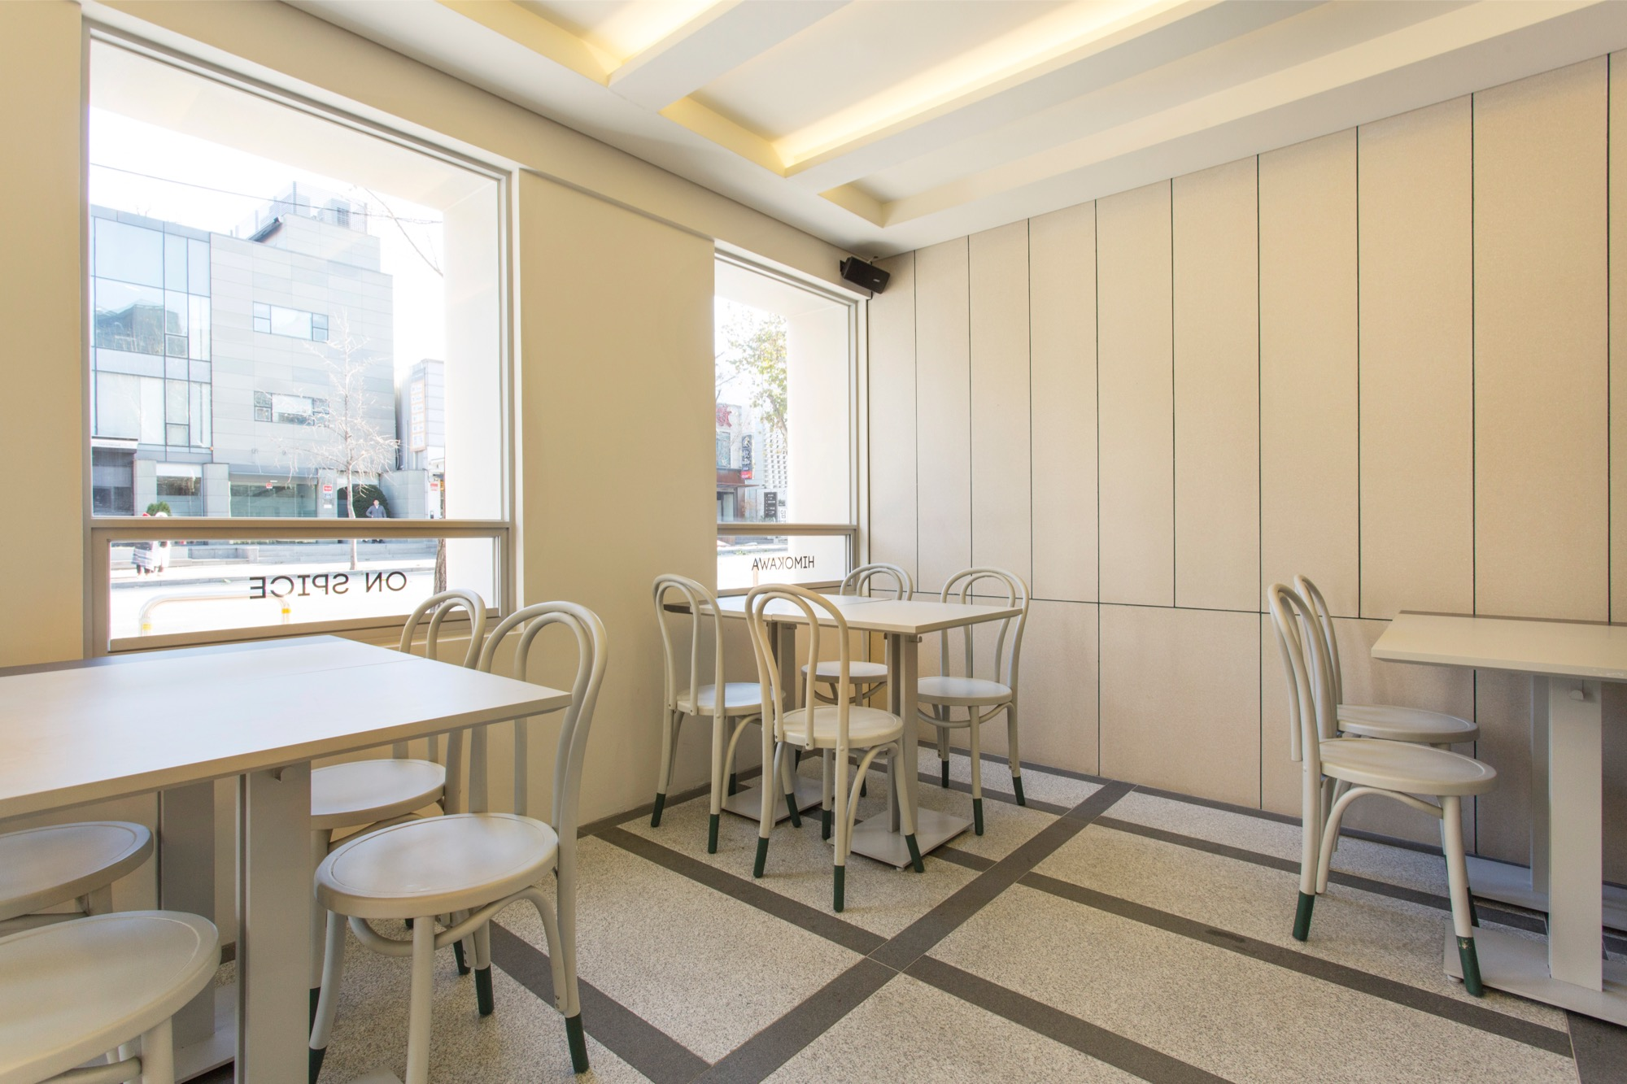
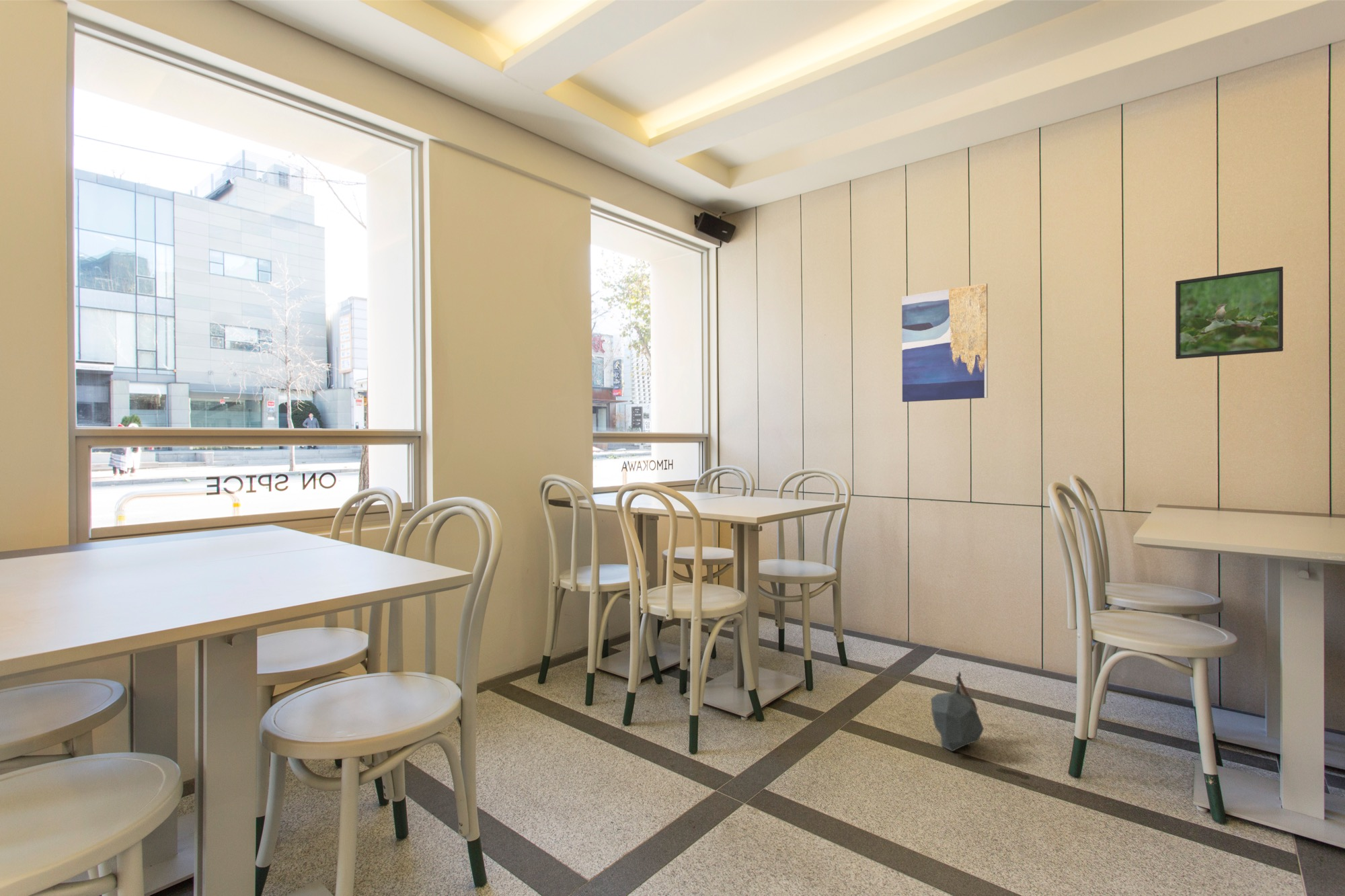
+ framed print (1227, 315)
+ bag (964, 706)
+ wall art (943, 345)
